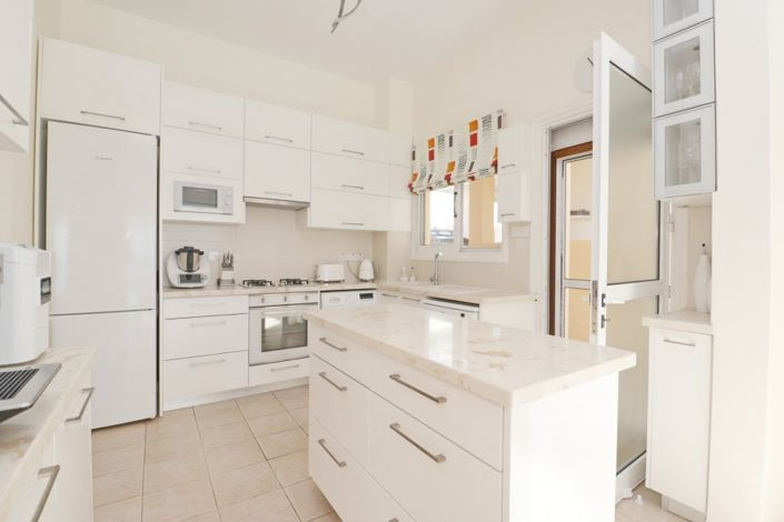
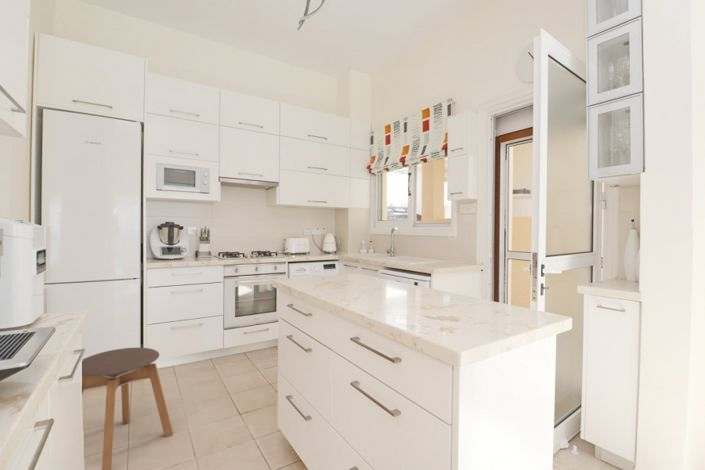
+ stool (114, 400)
